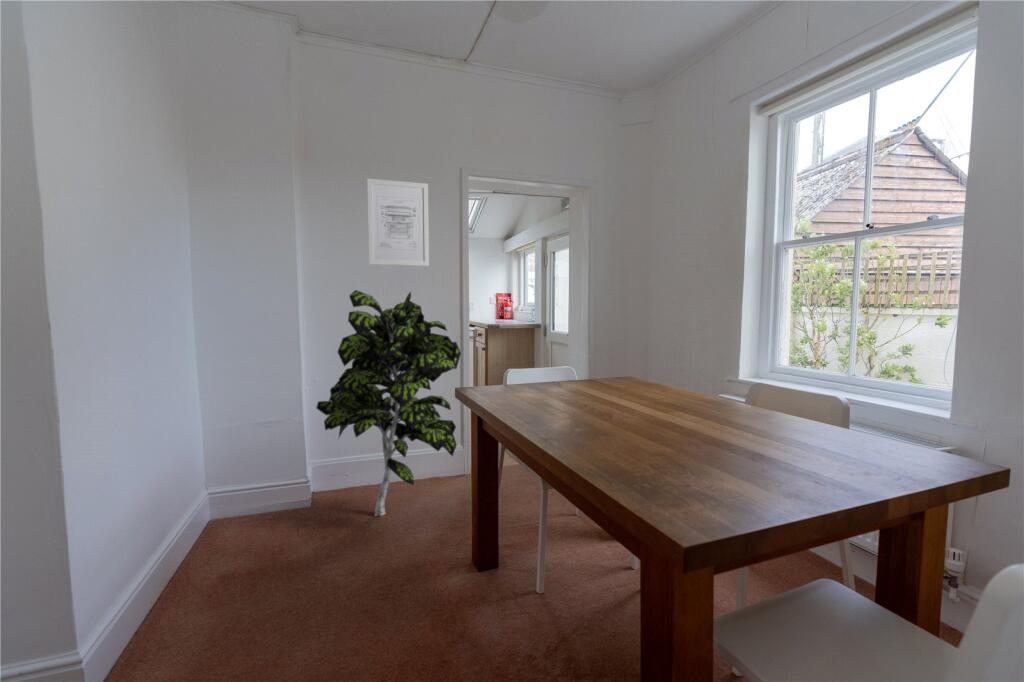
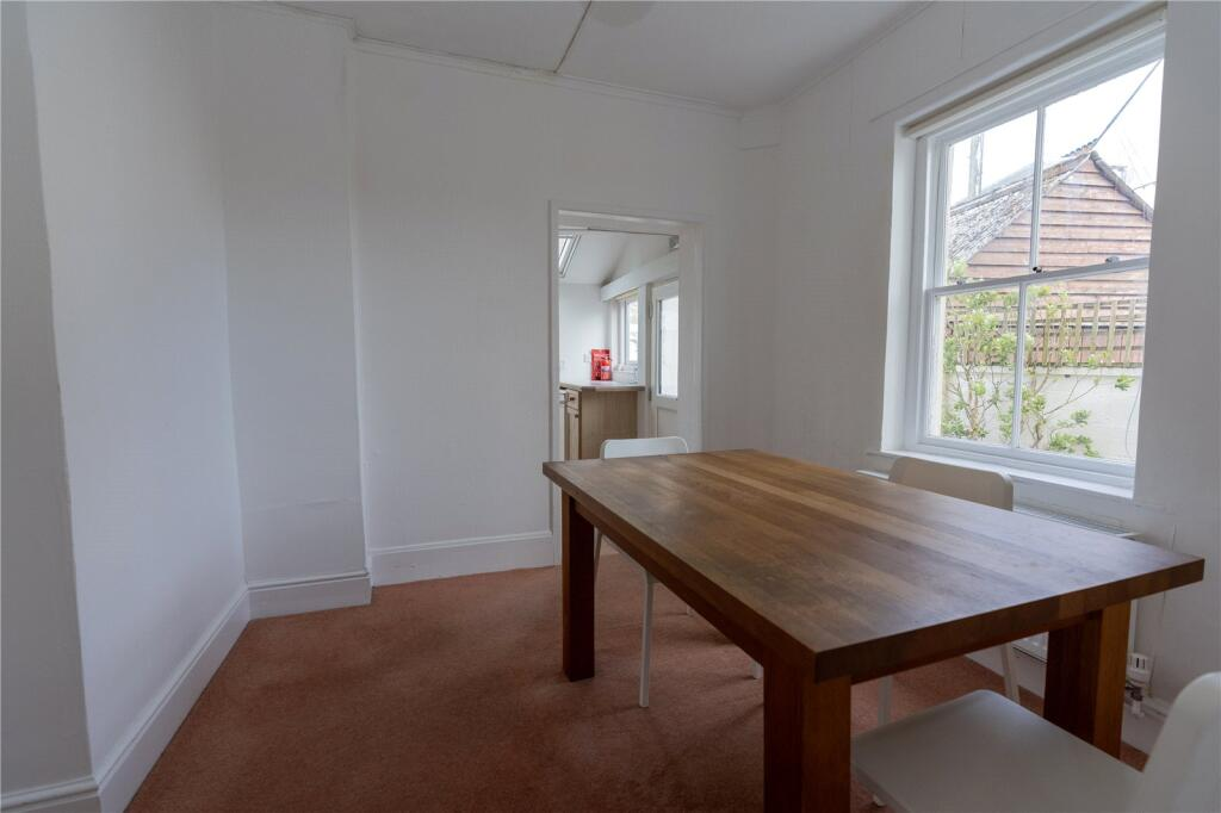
- indoor plant (389, 402)
- wall art (398, 223)
